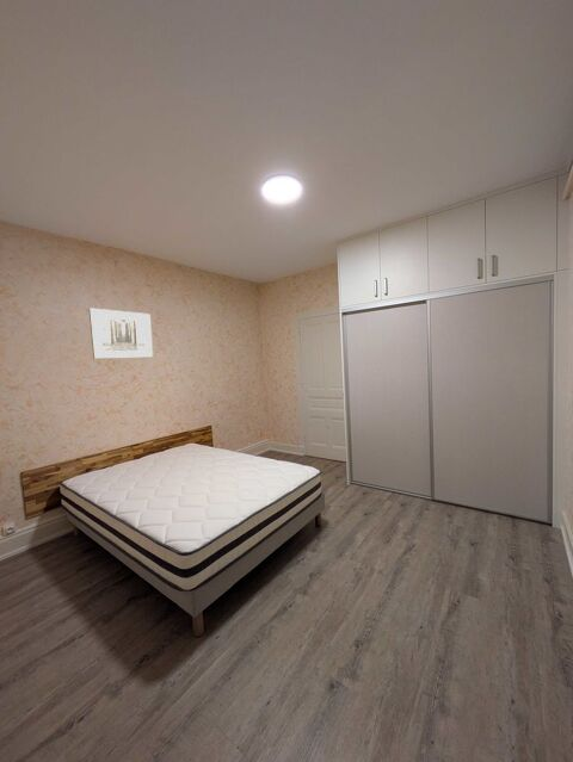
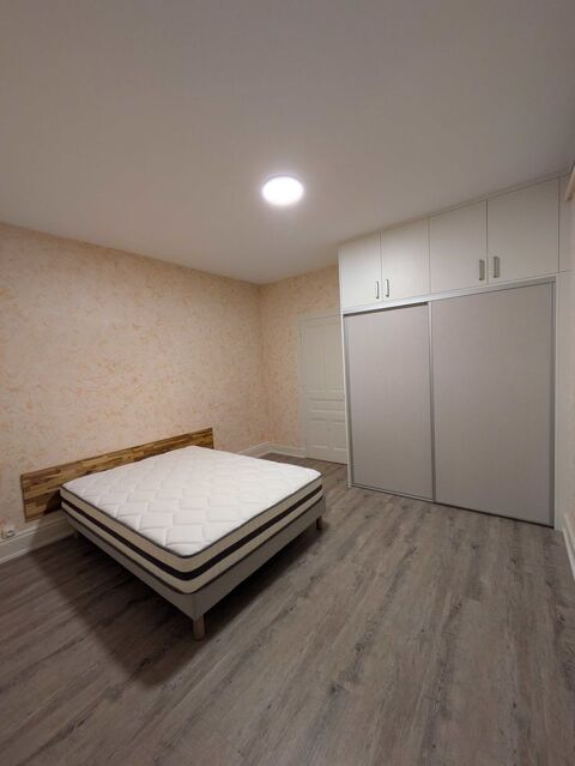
- wall art (123, 335)
